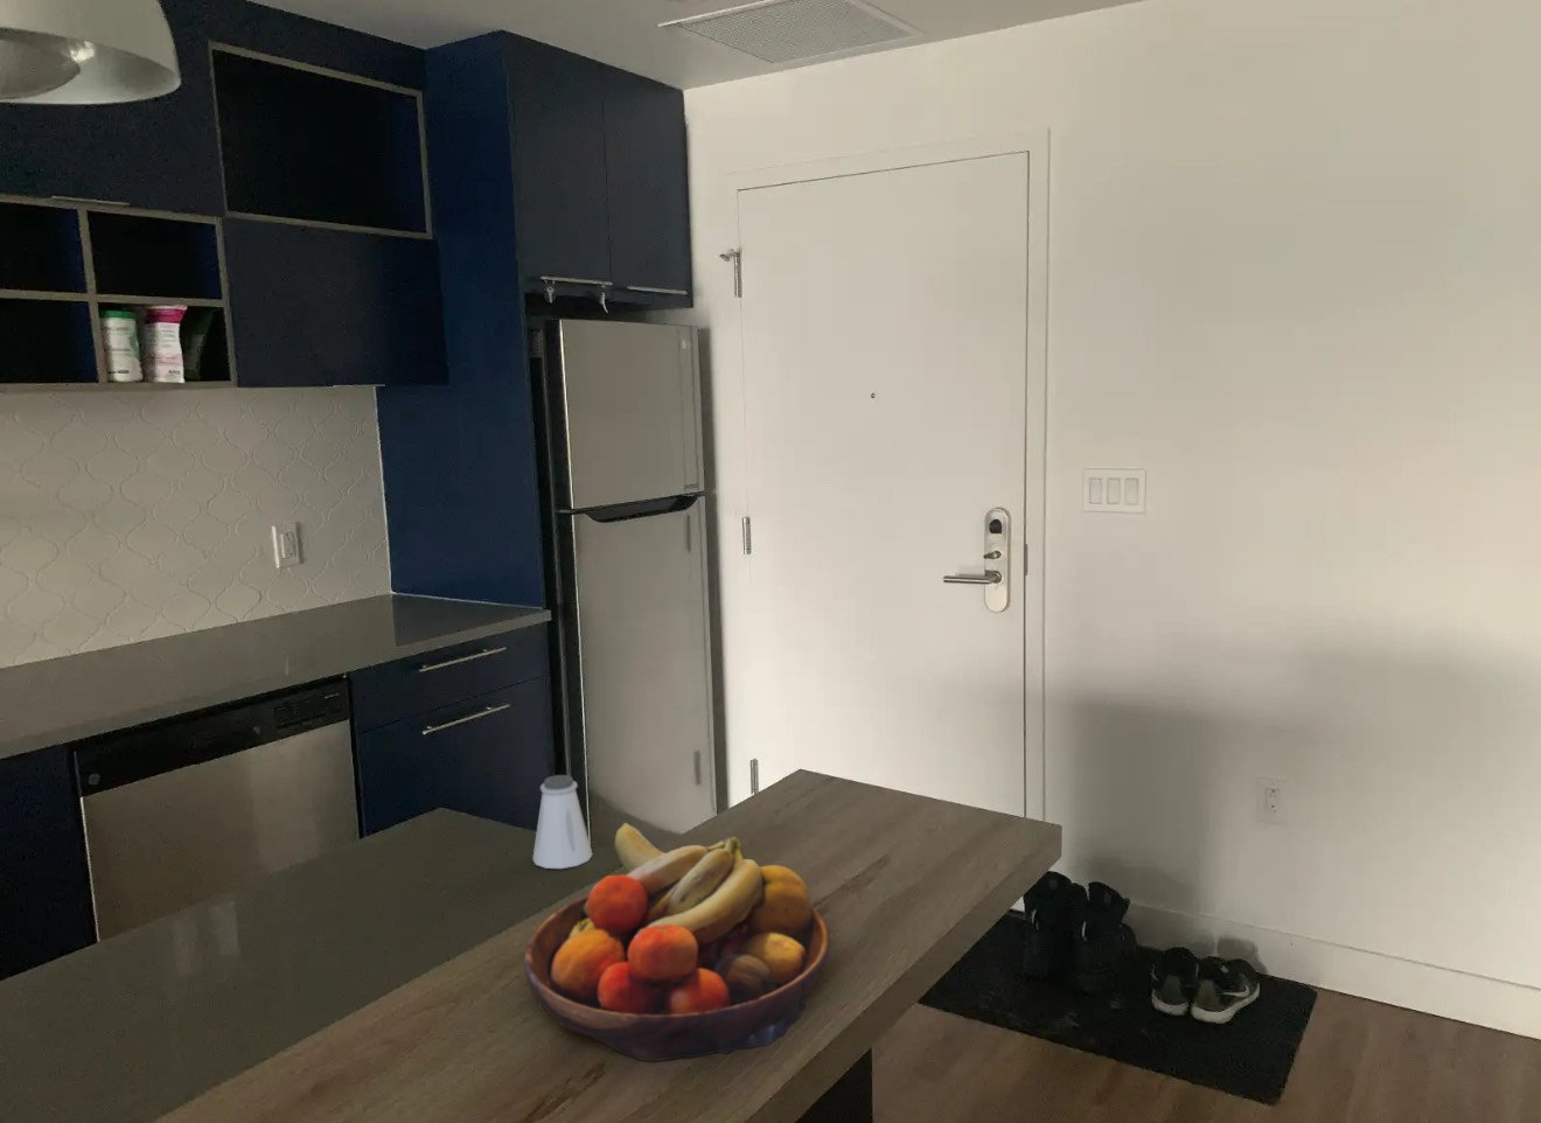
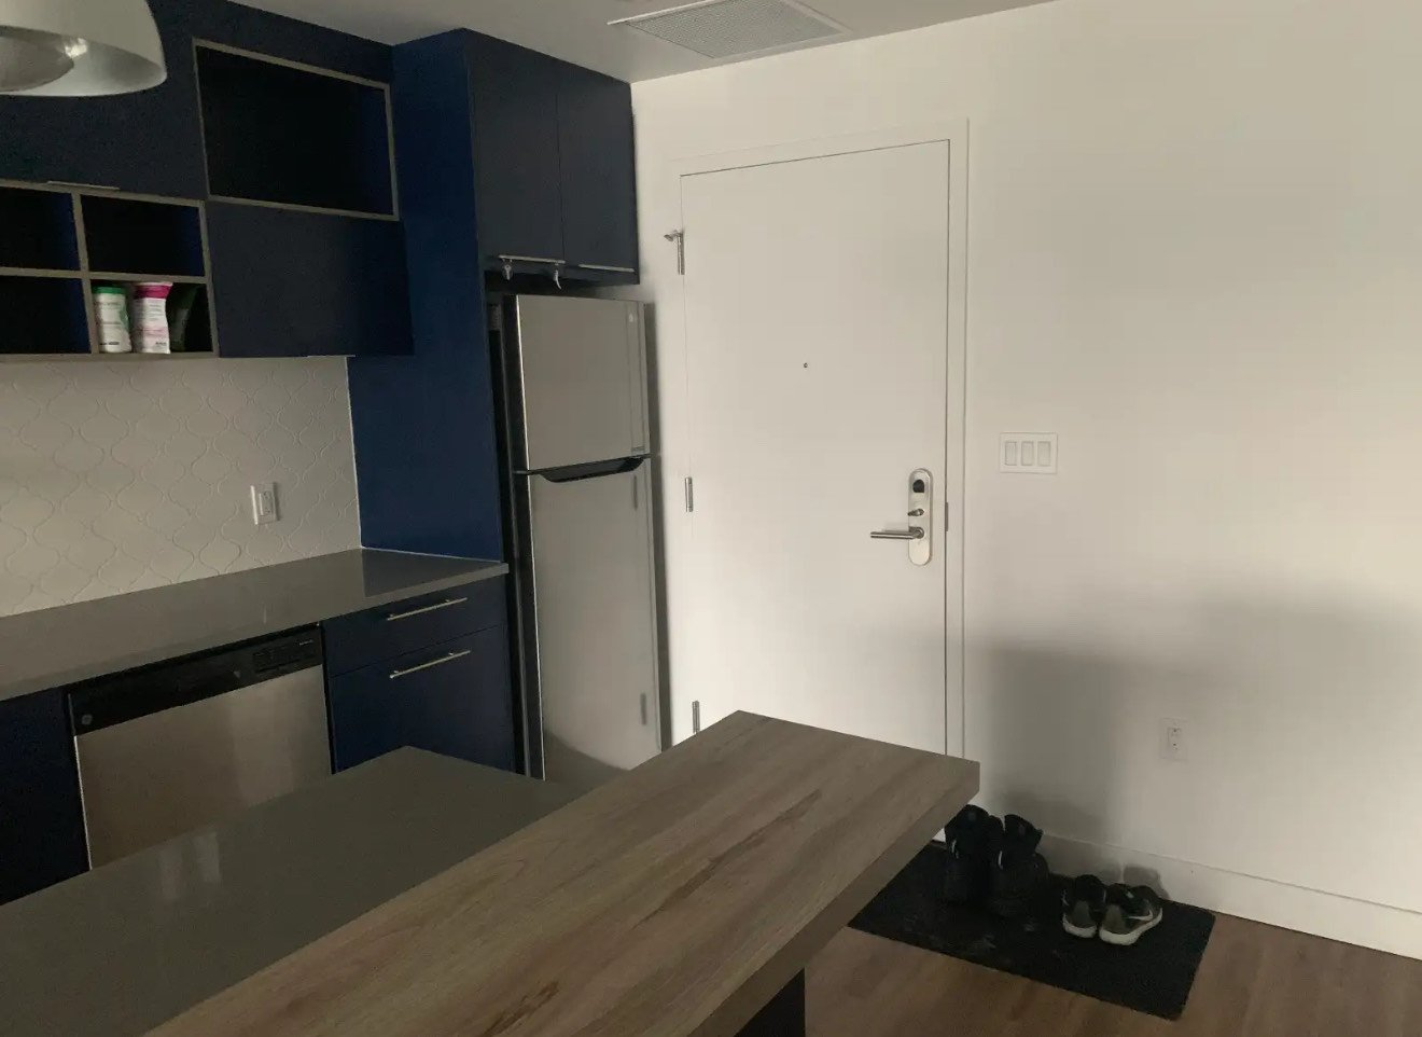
- fruit bowl (675, 924)
- saltshaker (560, 818)
